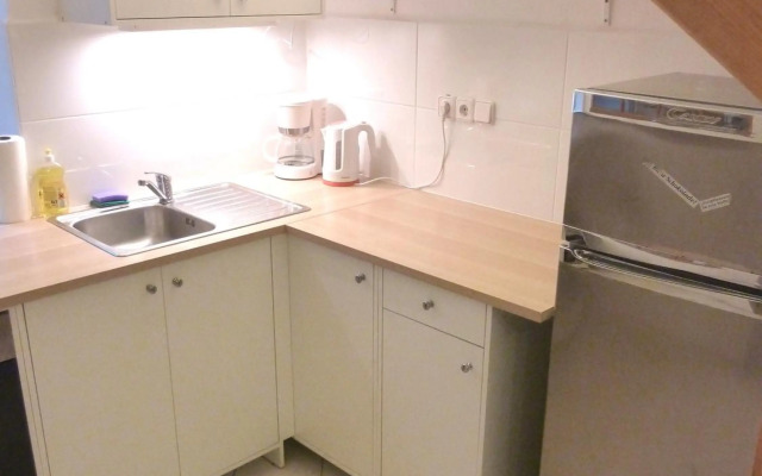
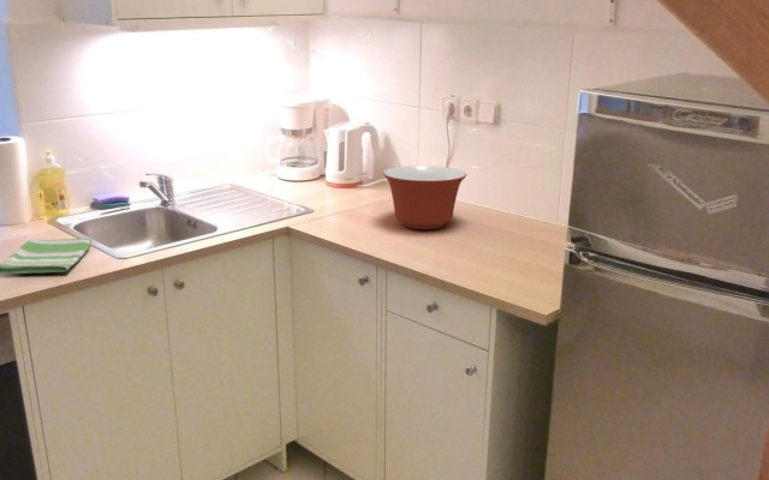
+ dish towel (46, 254)
+ mixing bowl (424, 198)
